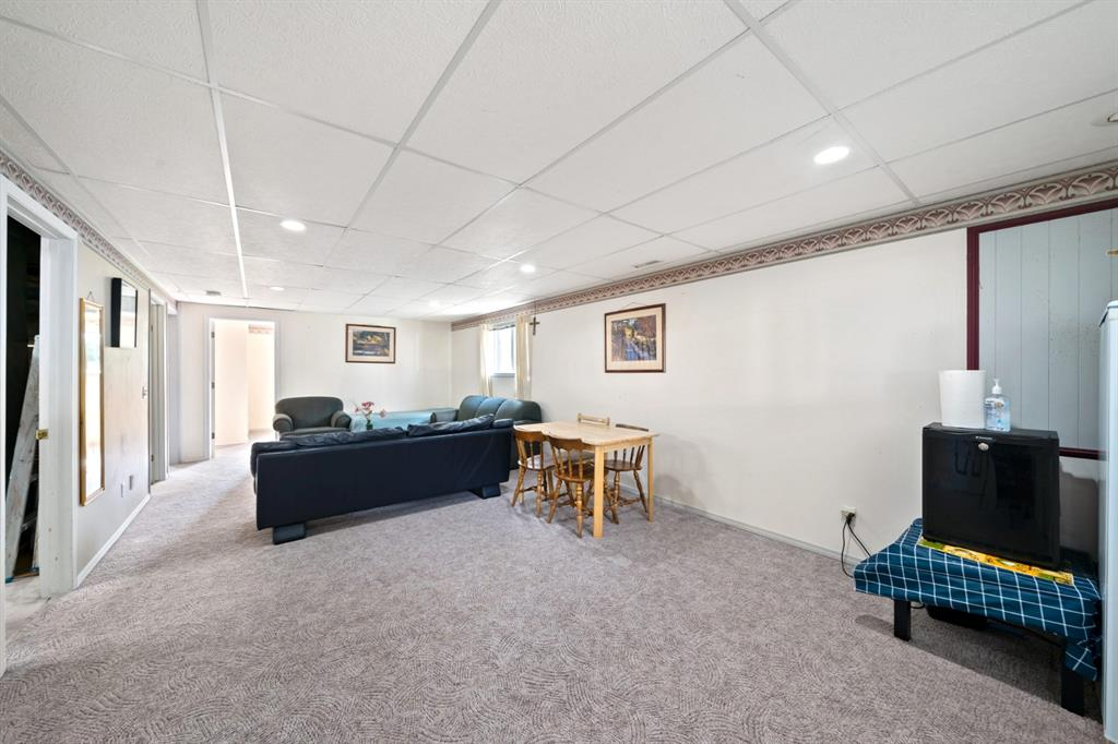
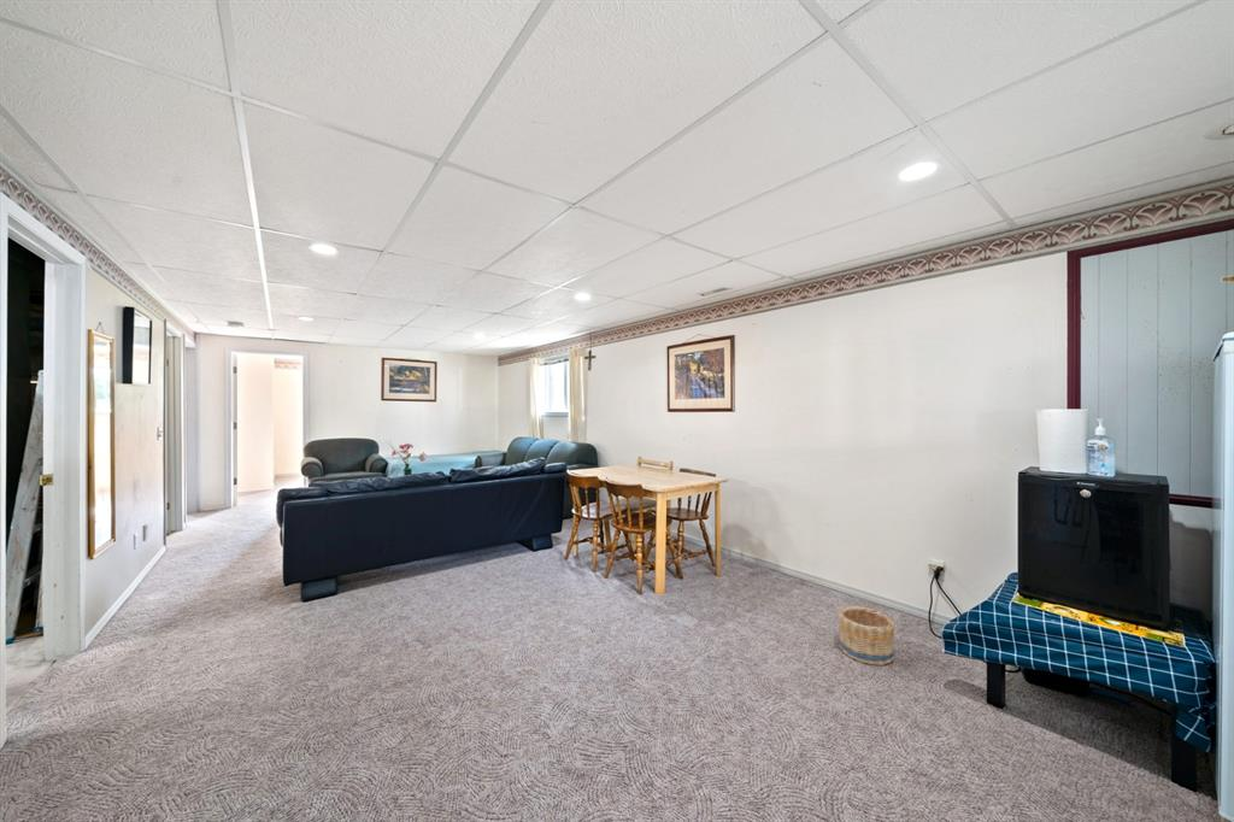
+ basket (865, 634)
